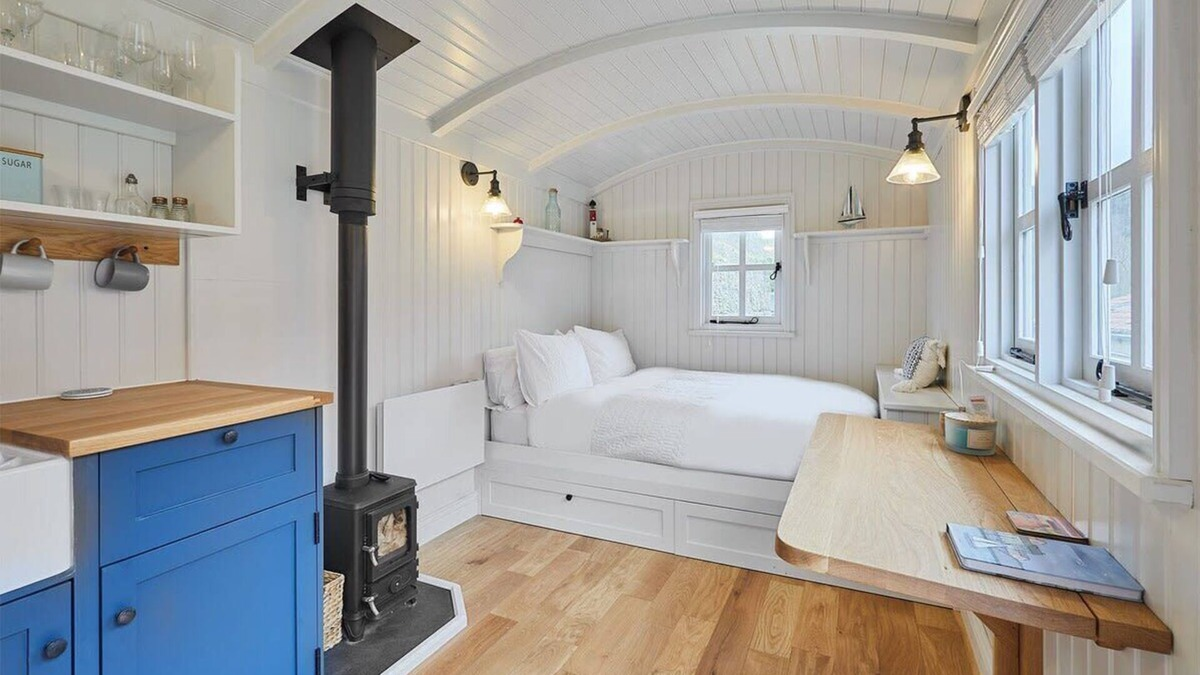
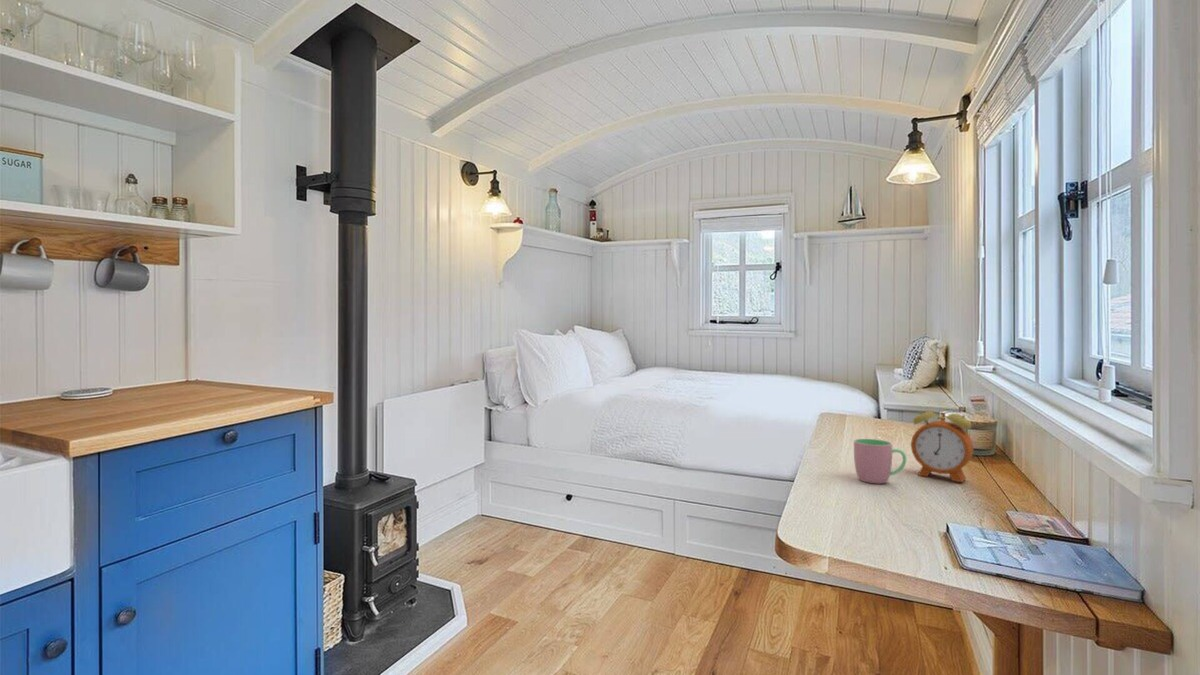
+ cup (879, 461)
+ alarm clock (941, 439)
